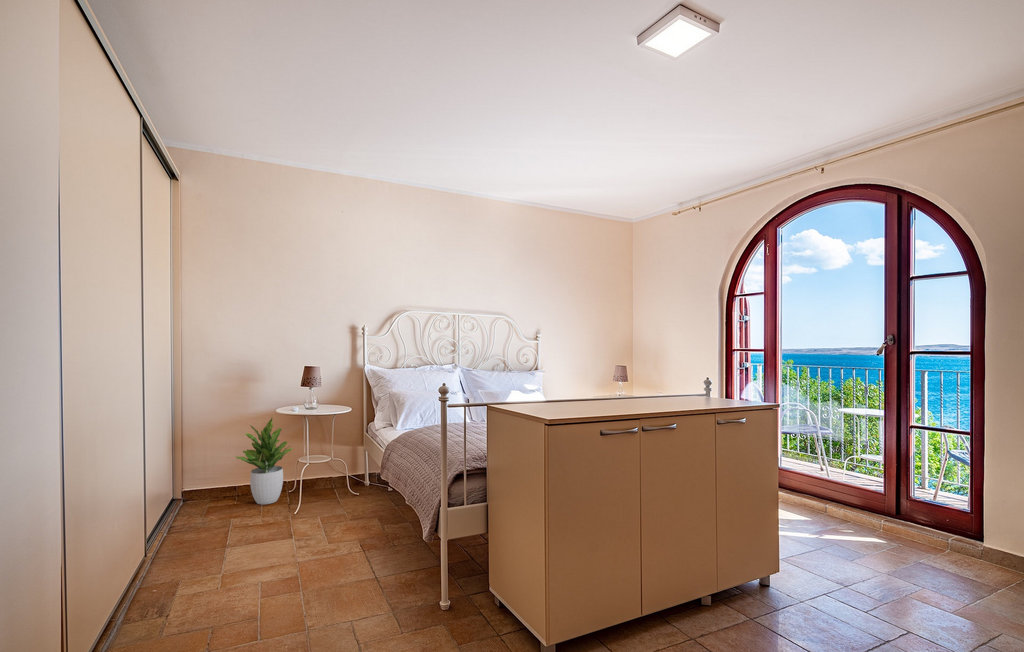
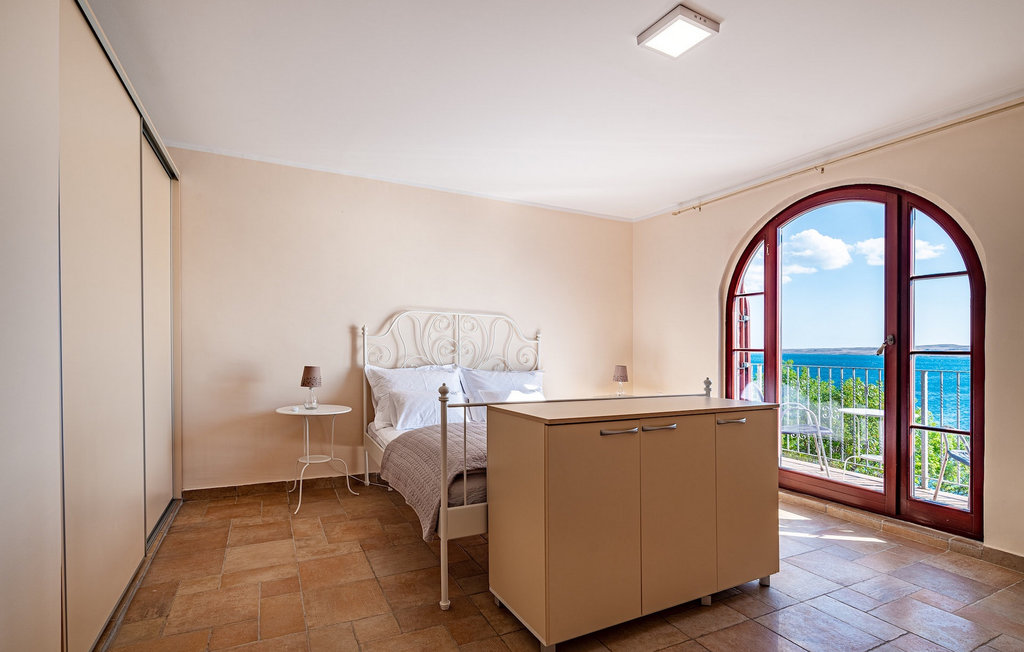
- potted plant (265, 460)
